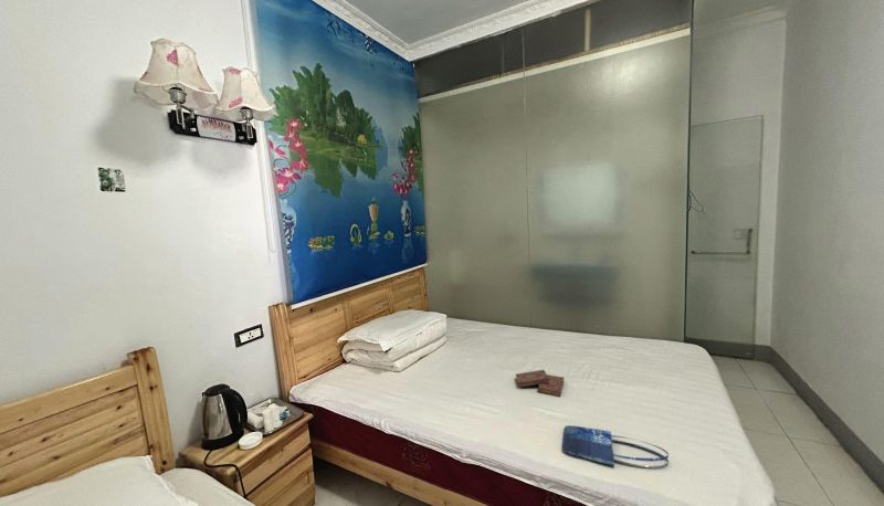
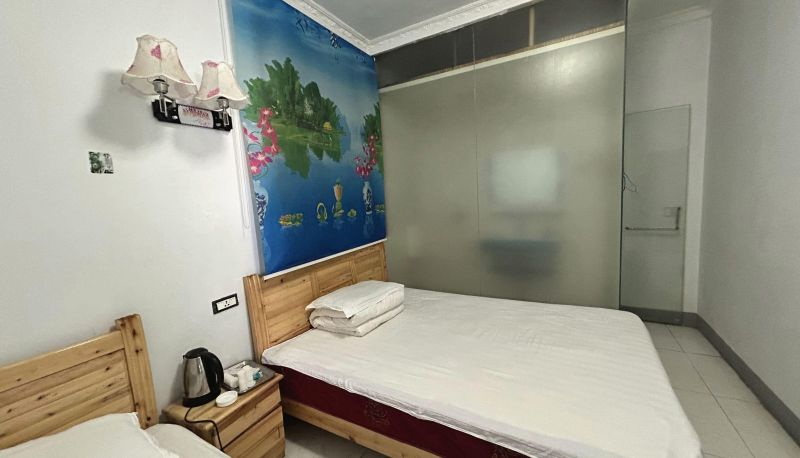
- shopping bag (611, 445)
- book (537, 379)
